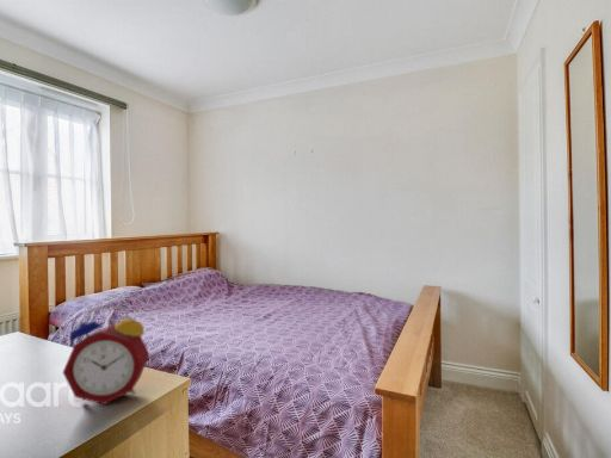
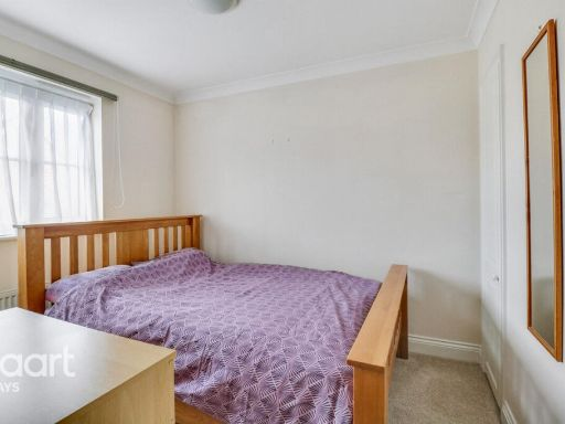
- alarm clock (110, 348)
